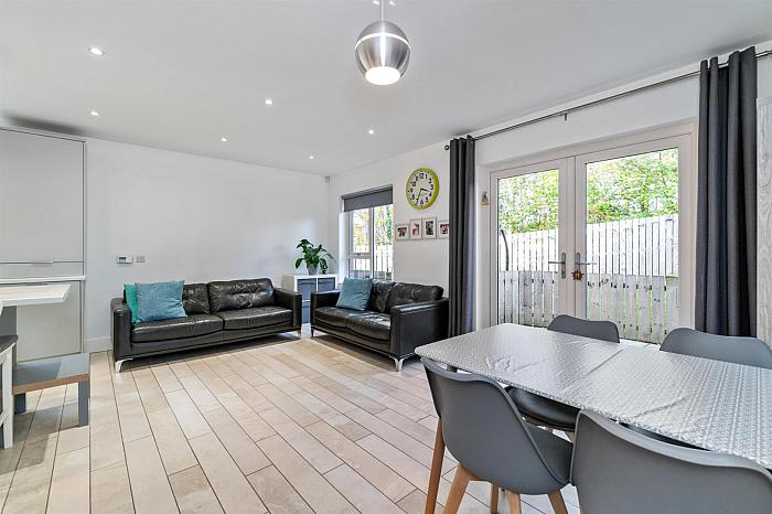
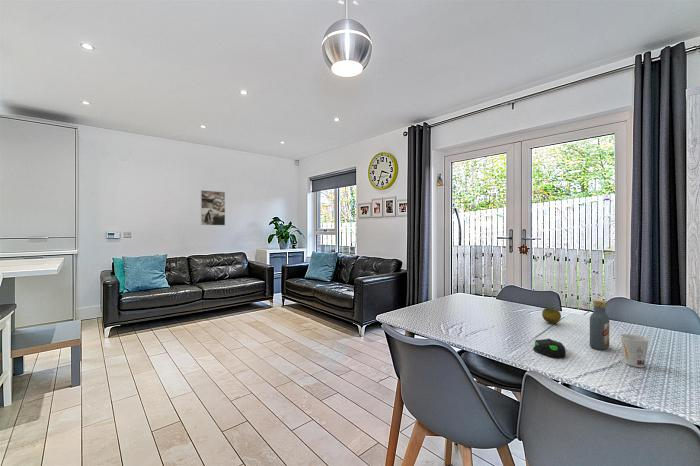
+ fruit (551, 315)
+ cup (634, 350)
+ vodka (599, 323)
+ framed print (213, 208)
+ computer mouse (548, 345)
